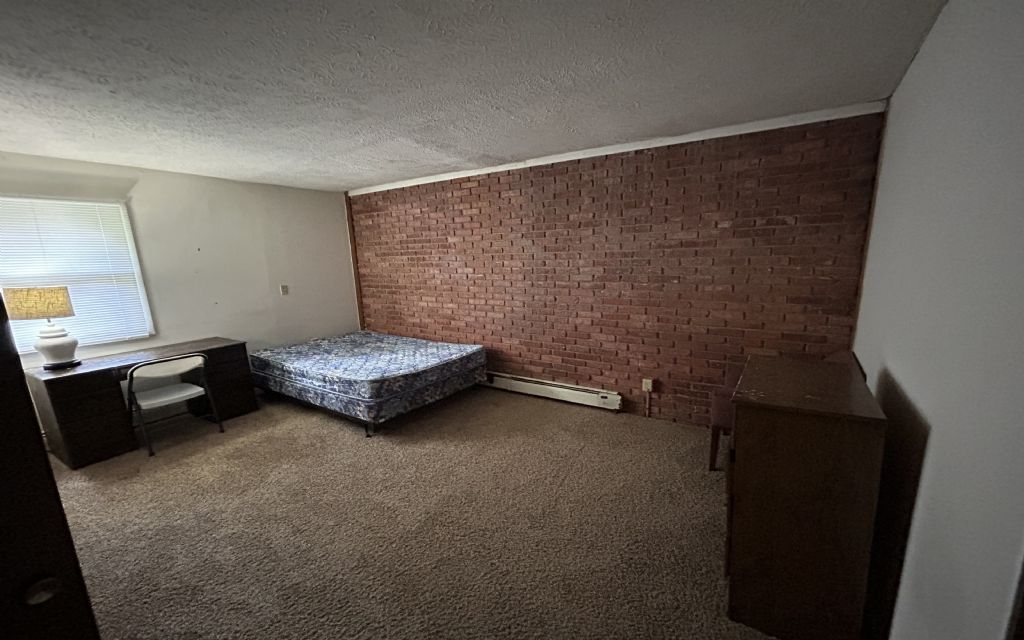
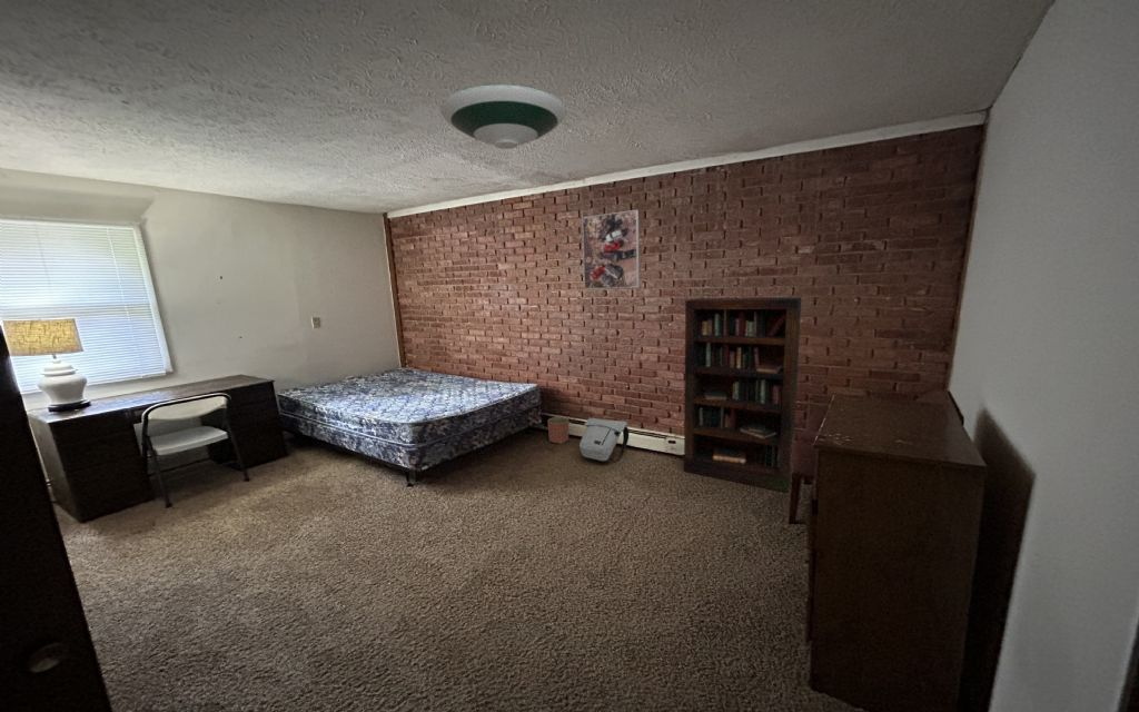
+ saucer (505, 129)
+ bookcase (739, 388)
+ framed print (610, 251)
+ planter (558, 429)
+ backpack (603, 438)
